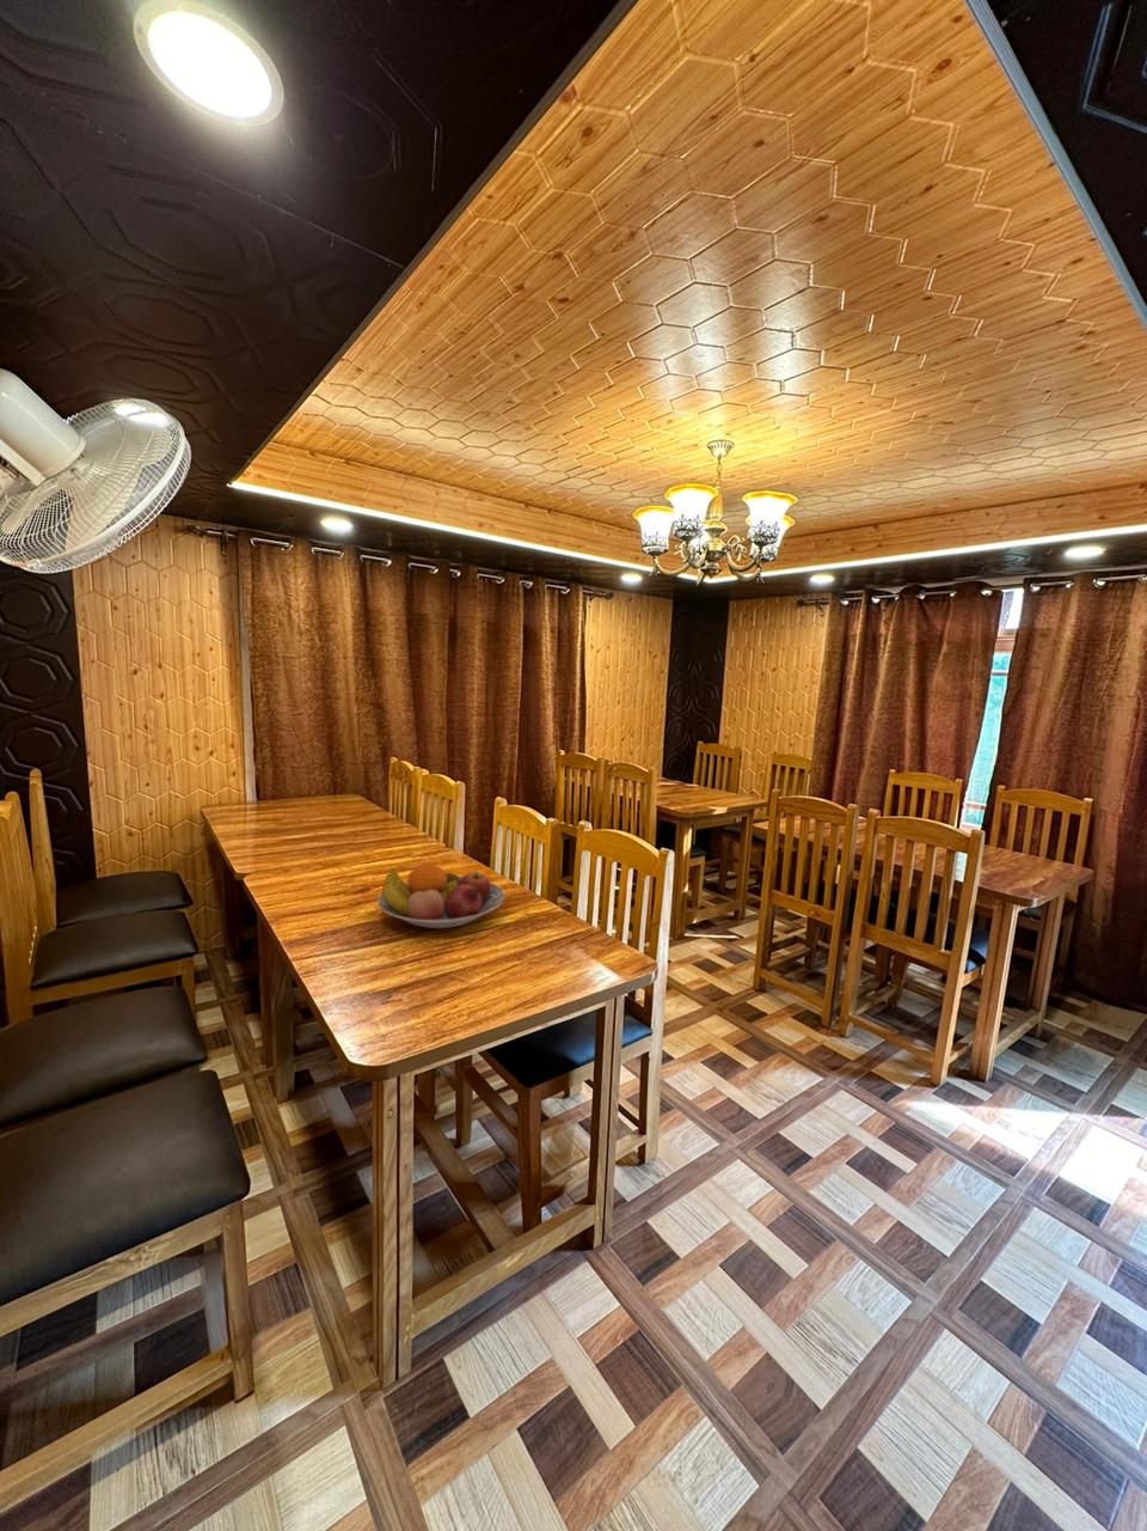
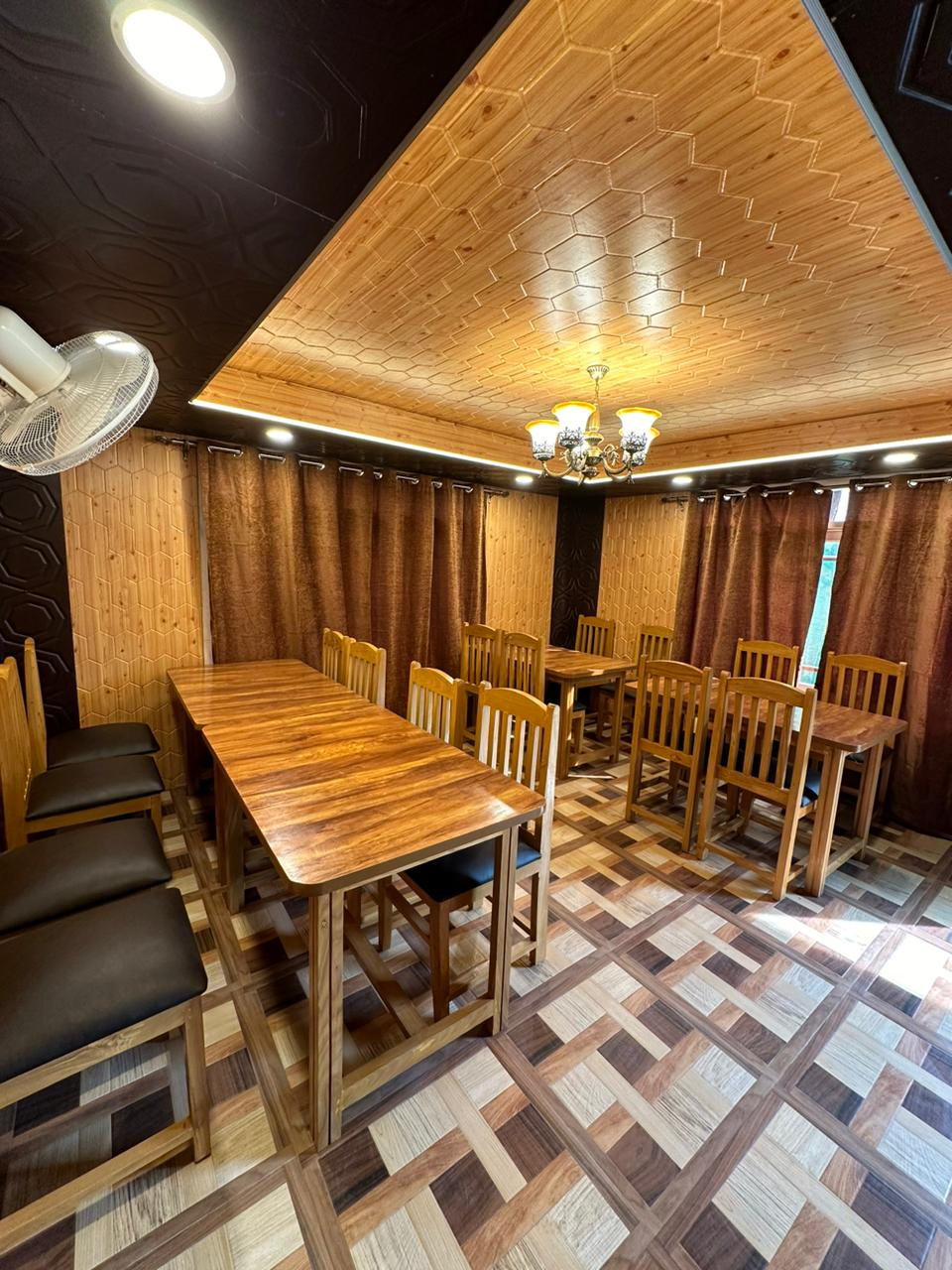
- fruit bowl (442, 891)
